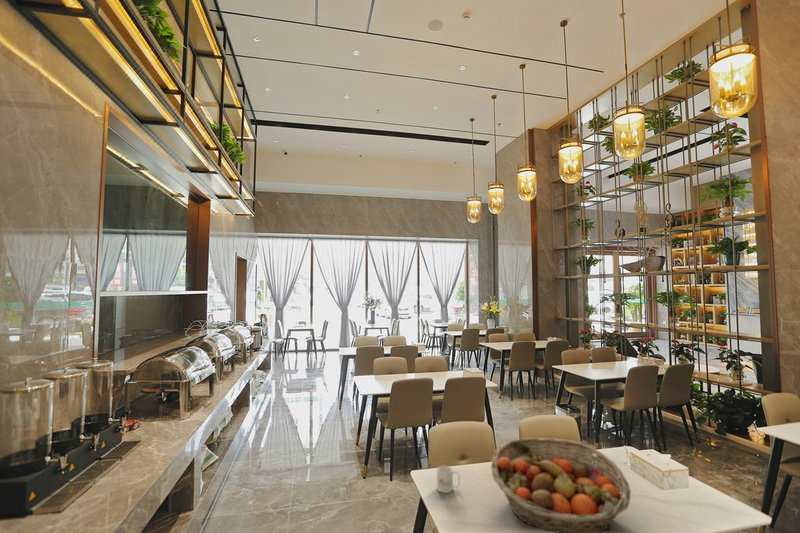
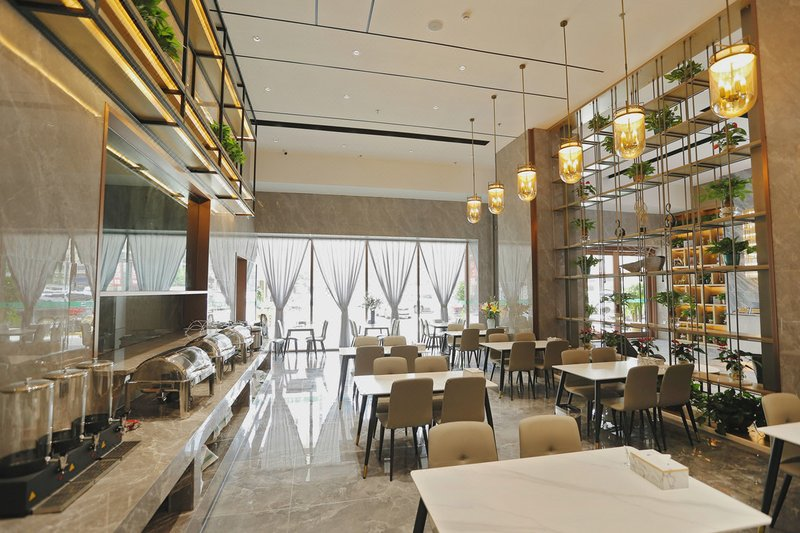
- fruit basket (556, 482)
- mug (448, 479)
